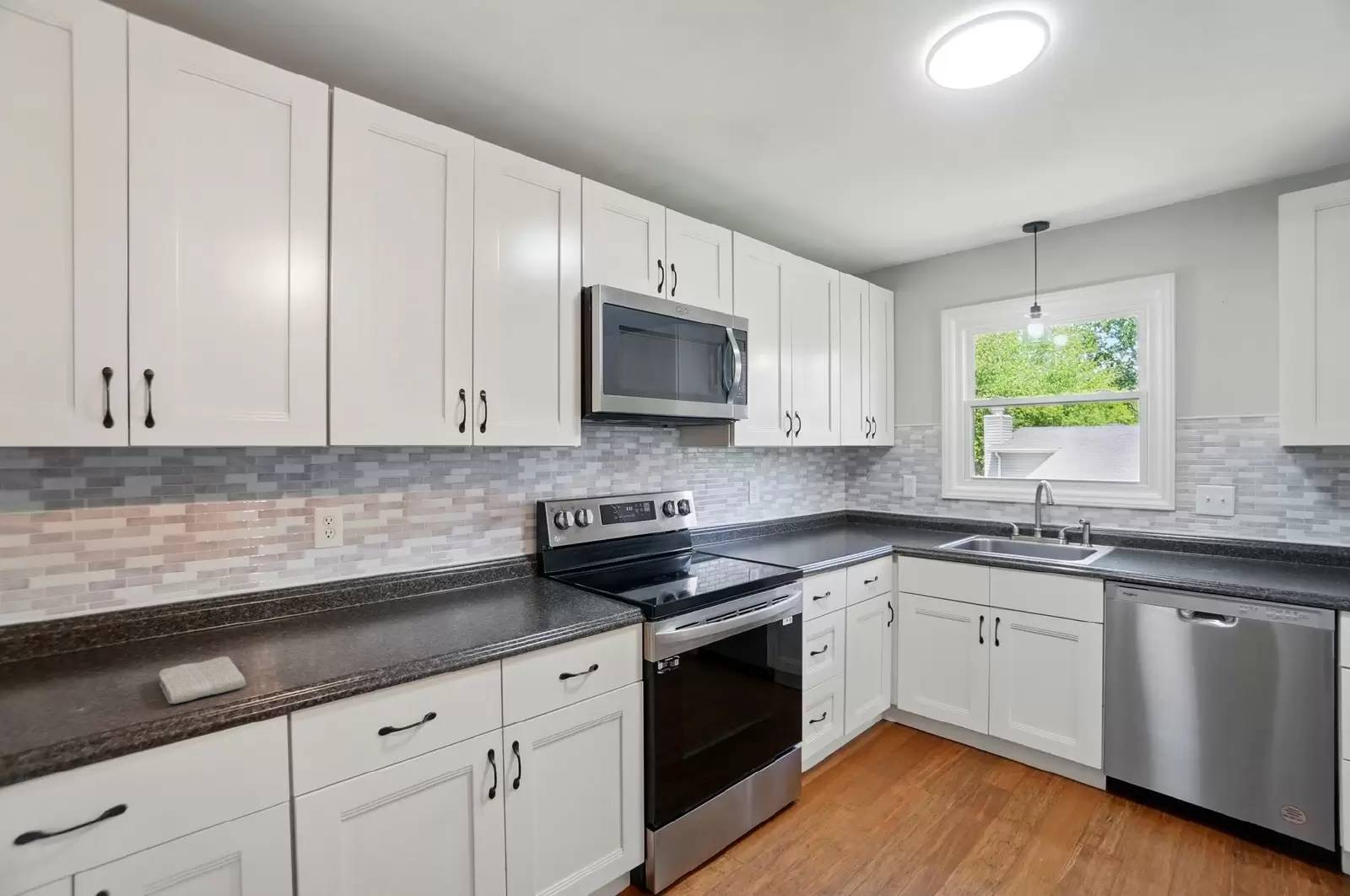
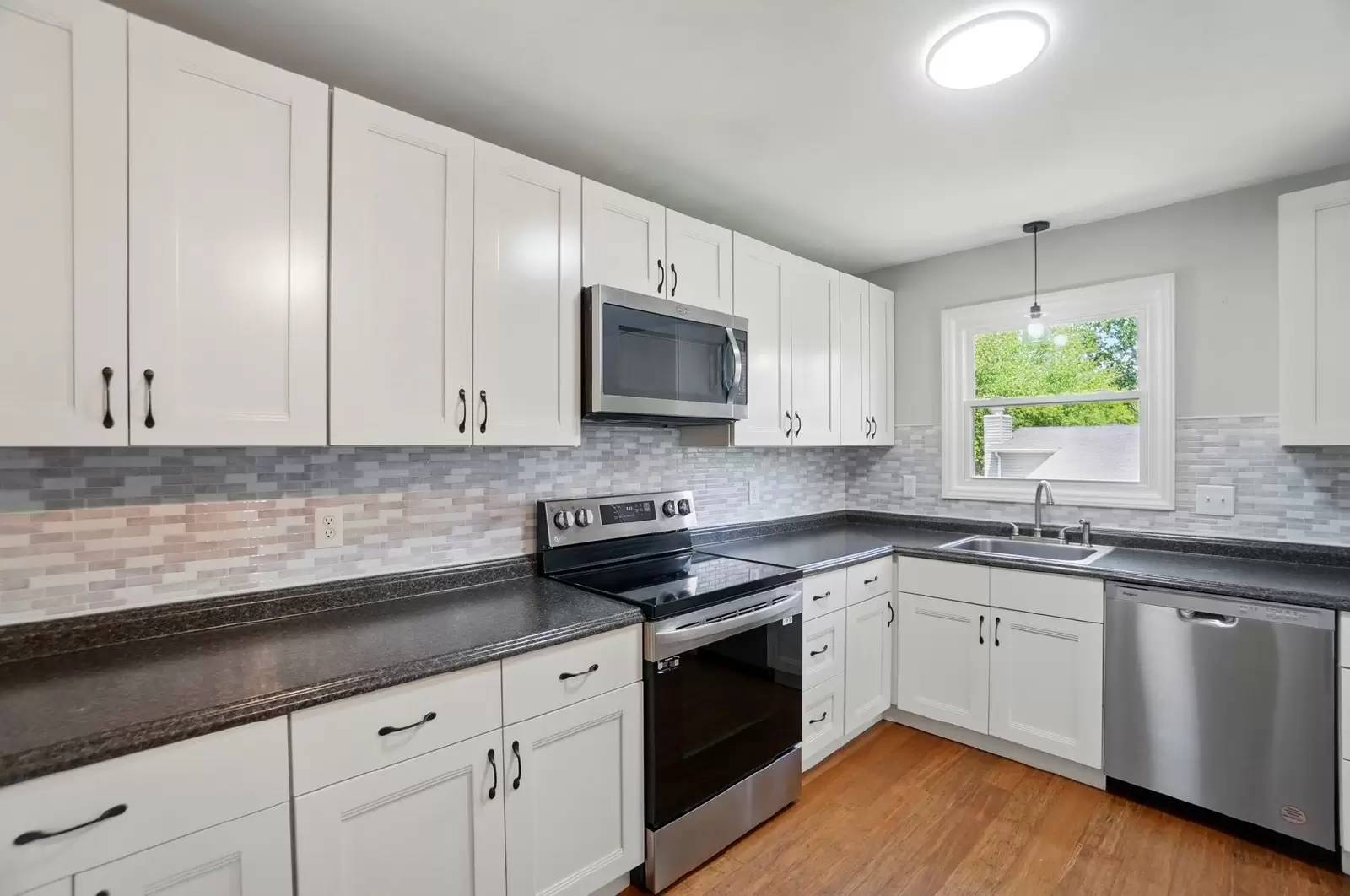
- washcloth (201, 677)
